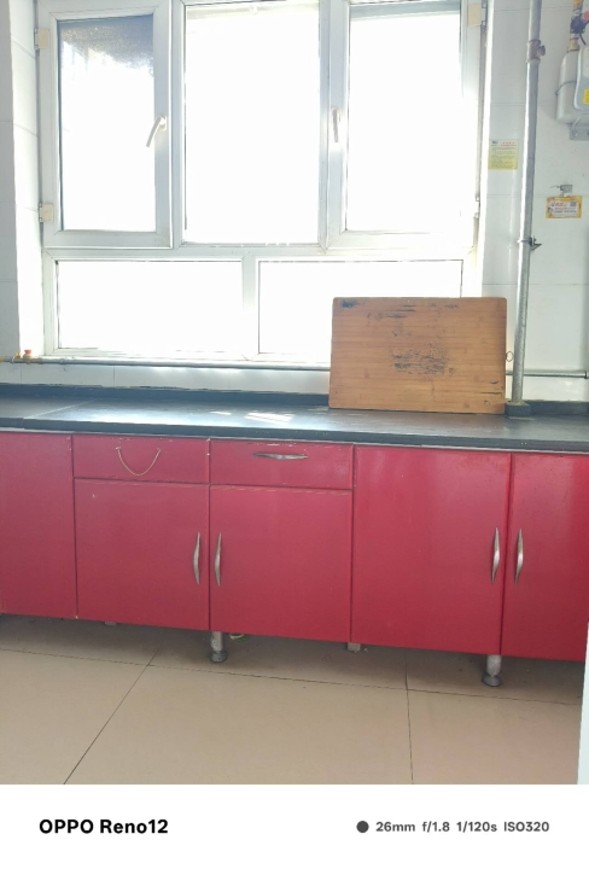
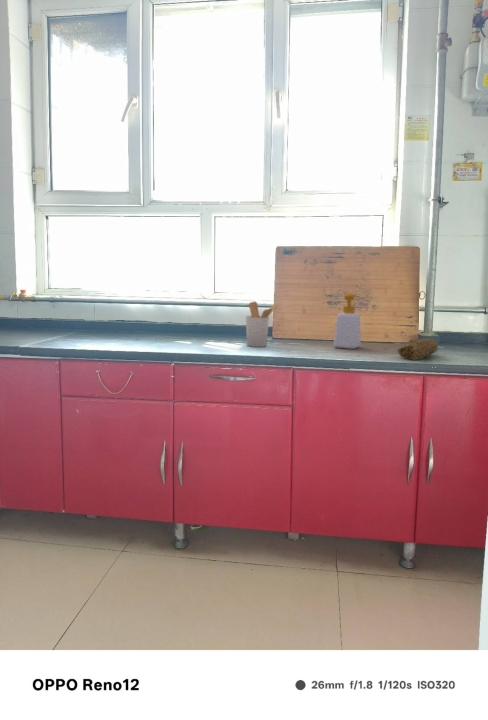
+ sponge (417, 347)
+ utensil holder (262, 323)
+ soap bottle (349, 319)
